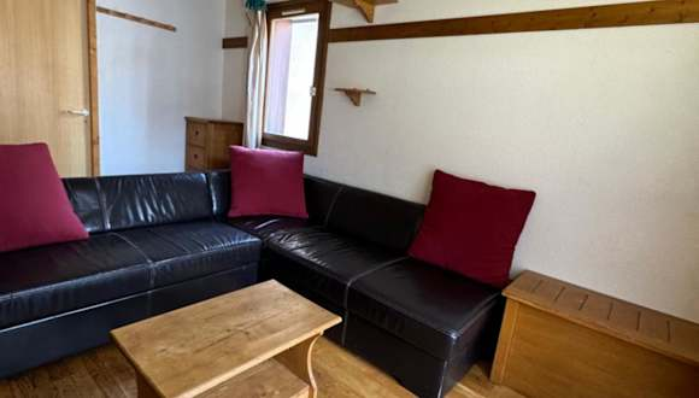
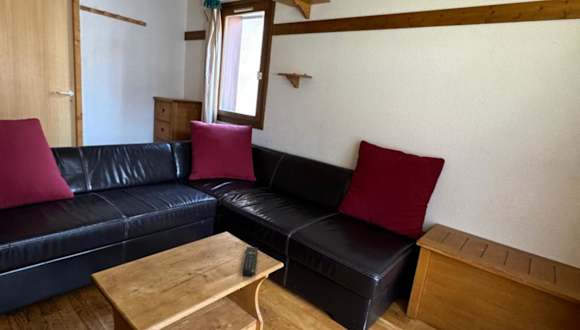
+ remote control (250, 260)
